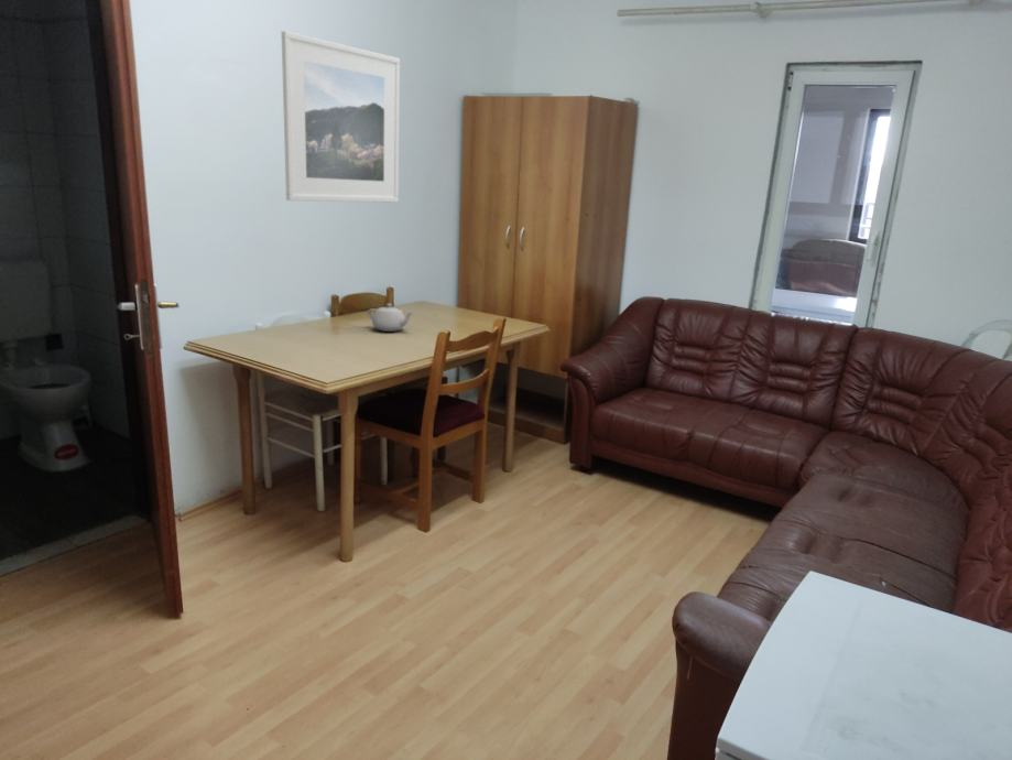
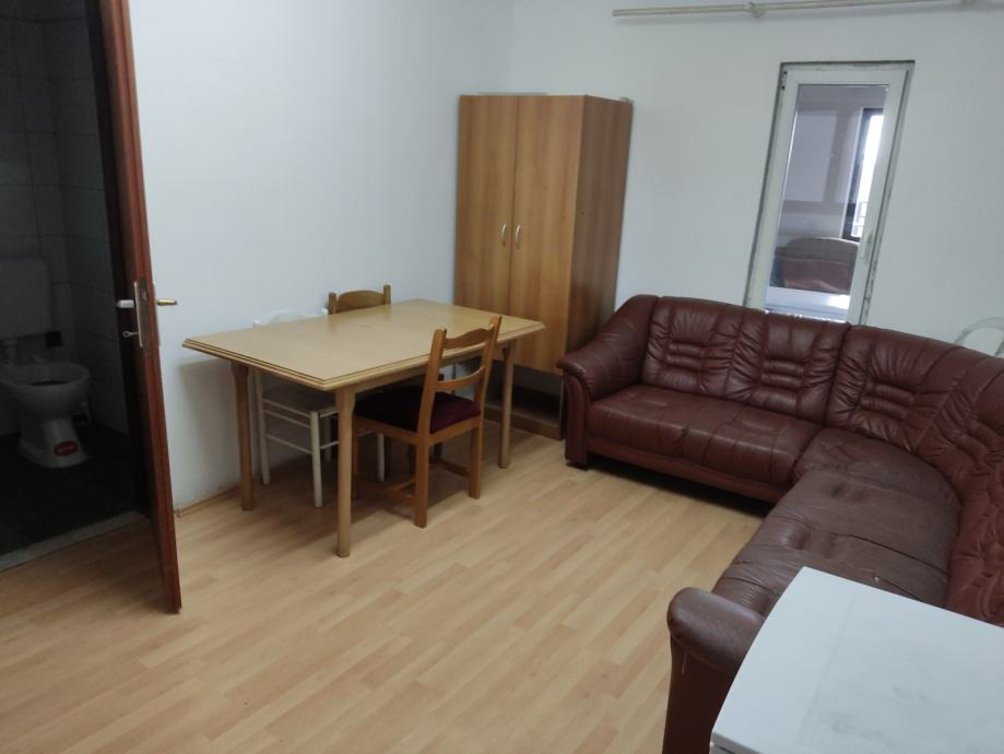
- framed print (346, 126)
- teapot (390, 316)
